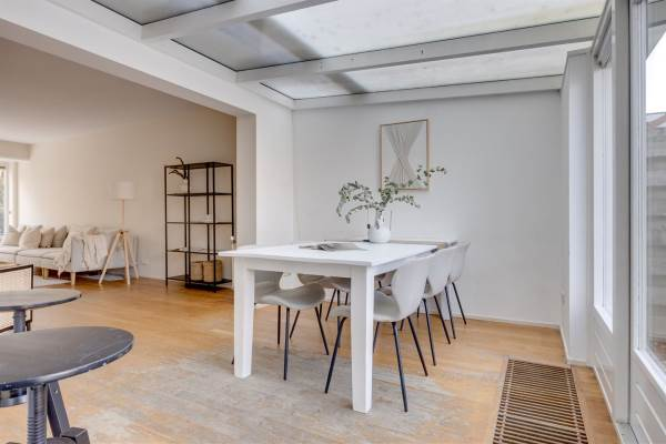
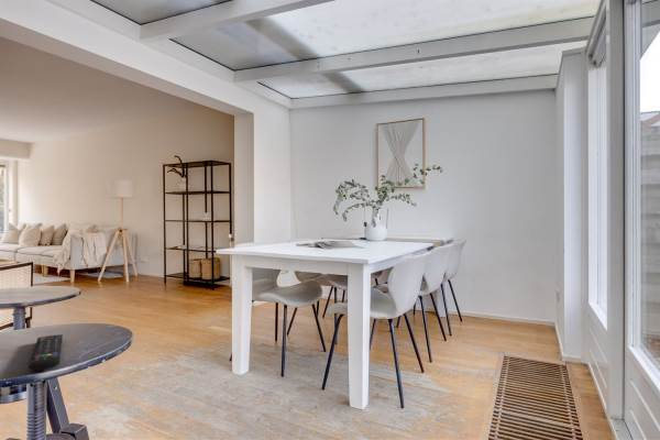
+ remote control (47, 350)
